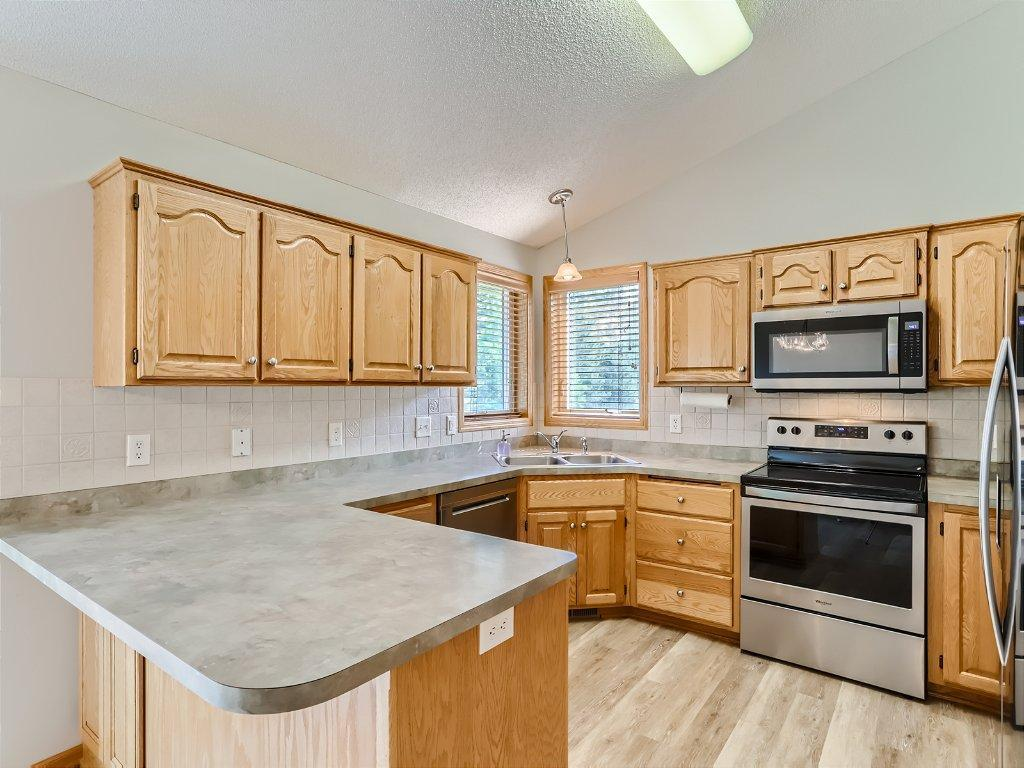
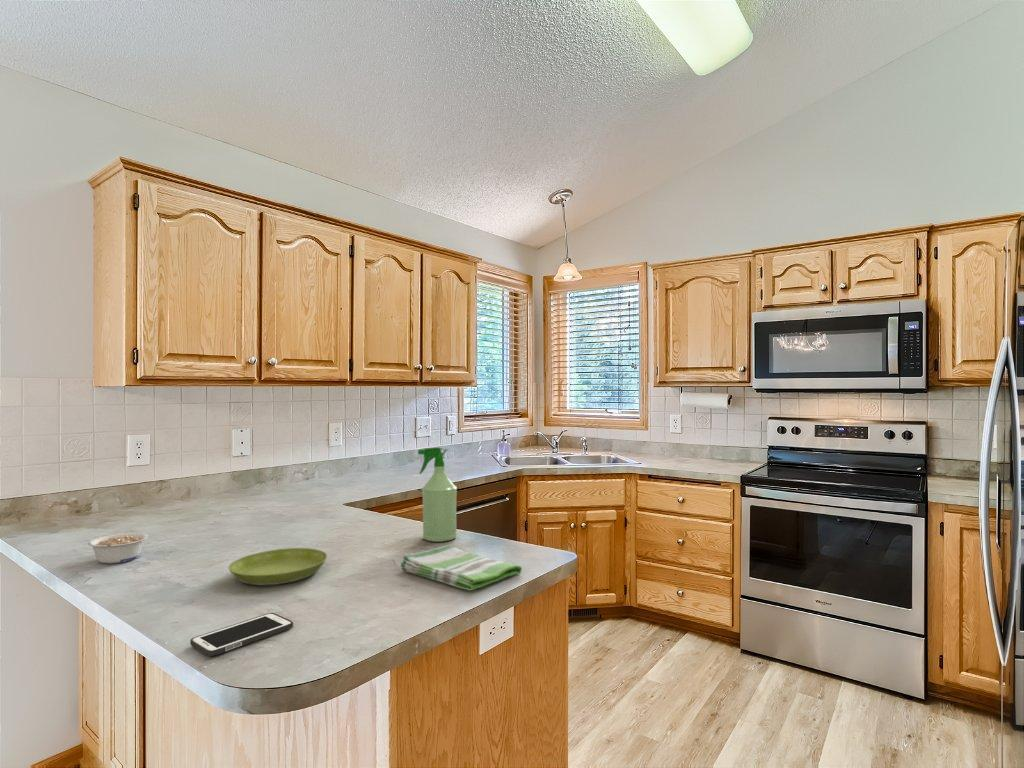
+ cell phone (243, 633)
+ dish towel (460, 564)
+ legume (119, 547)
+ saucer (279, 567)
+ spray bottle (439, 492)
